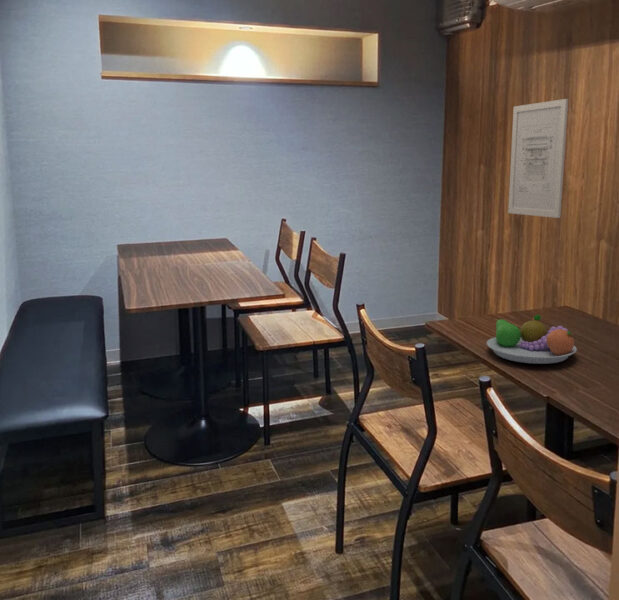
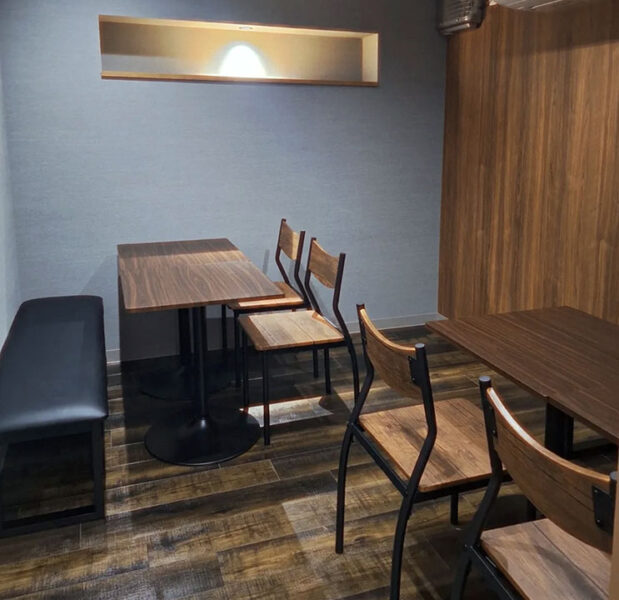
- wall art (536, 160)
- fruit bowl (529, 336)
